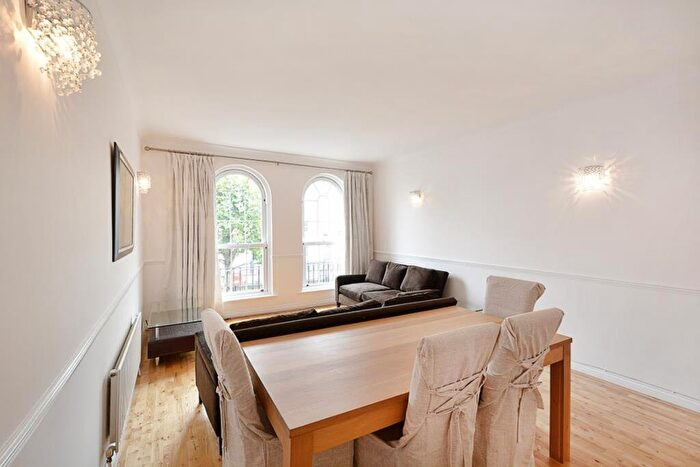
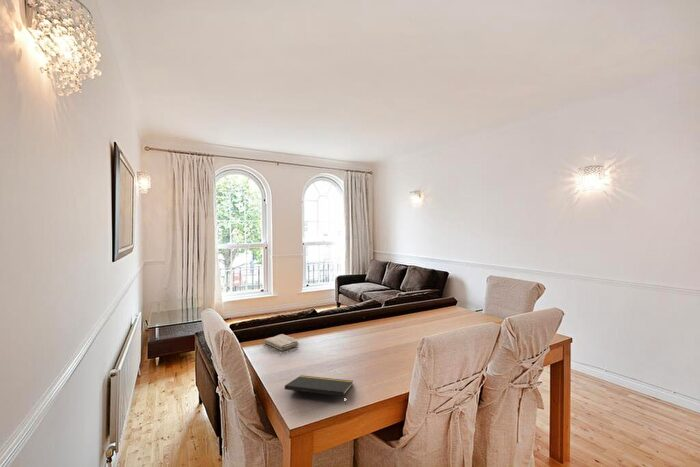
+ notepad (320, 384)
+ washcloth (281, 341)
